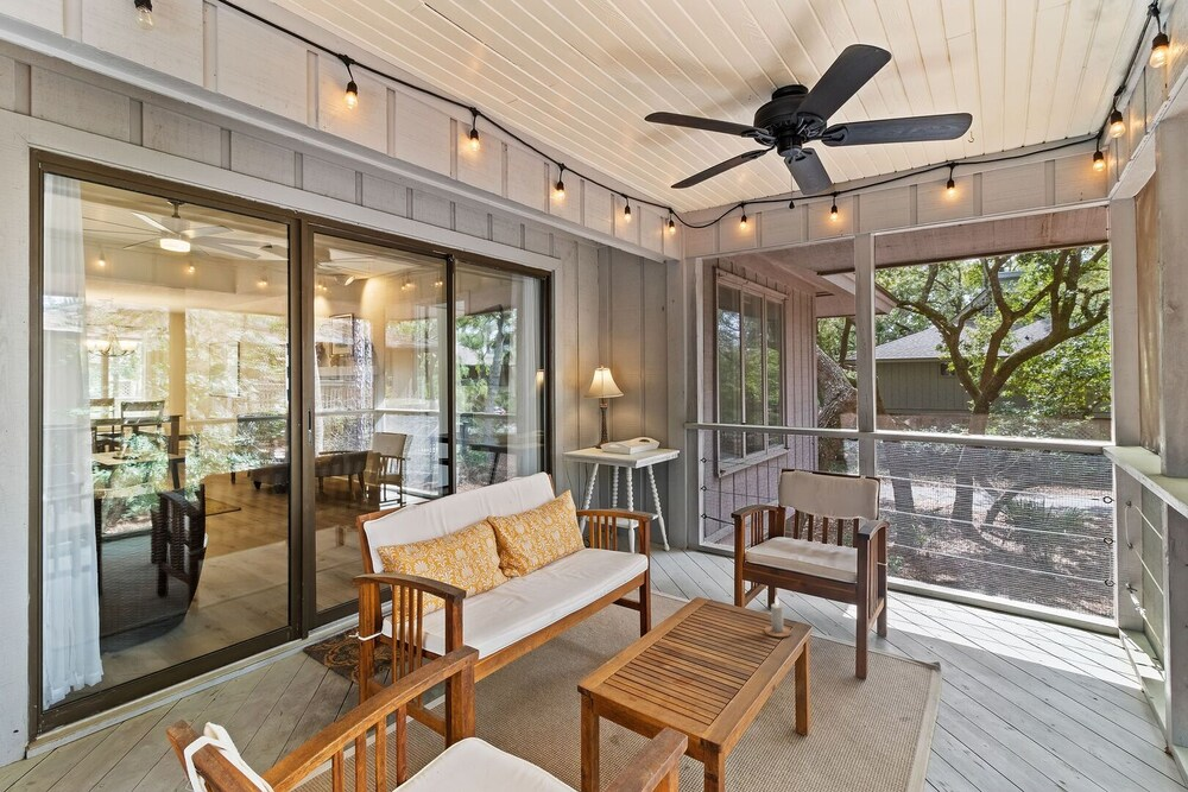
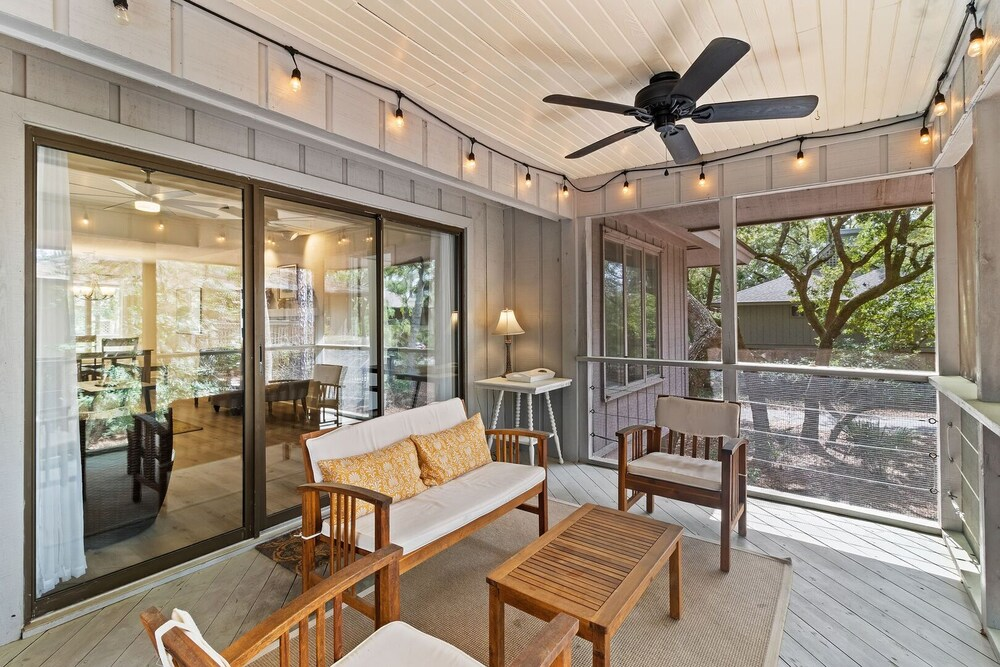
- candle (777, 613)
